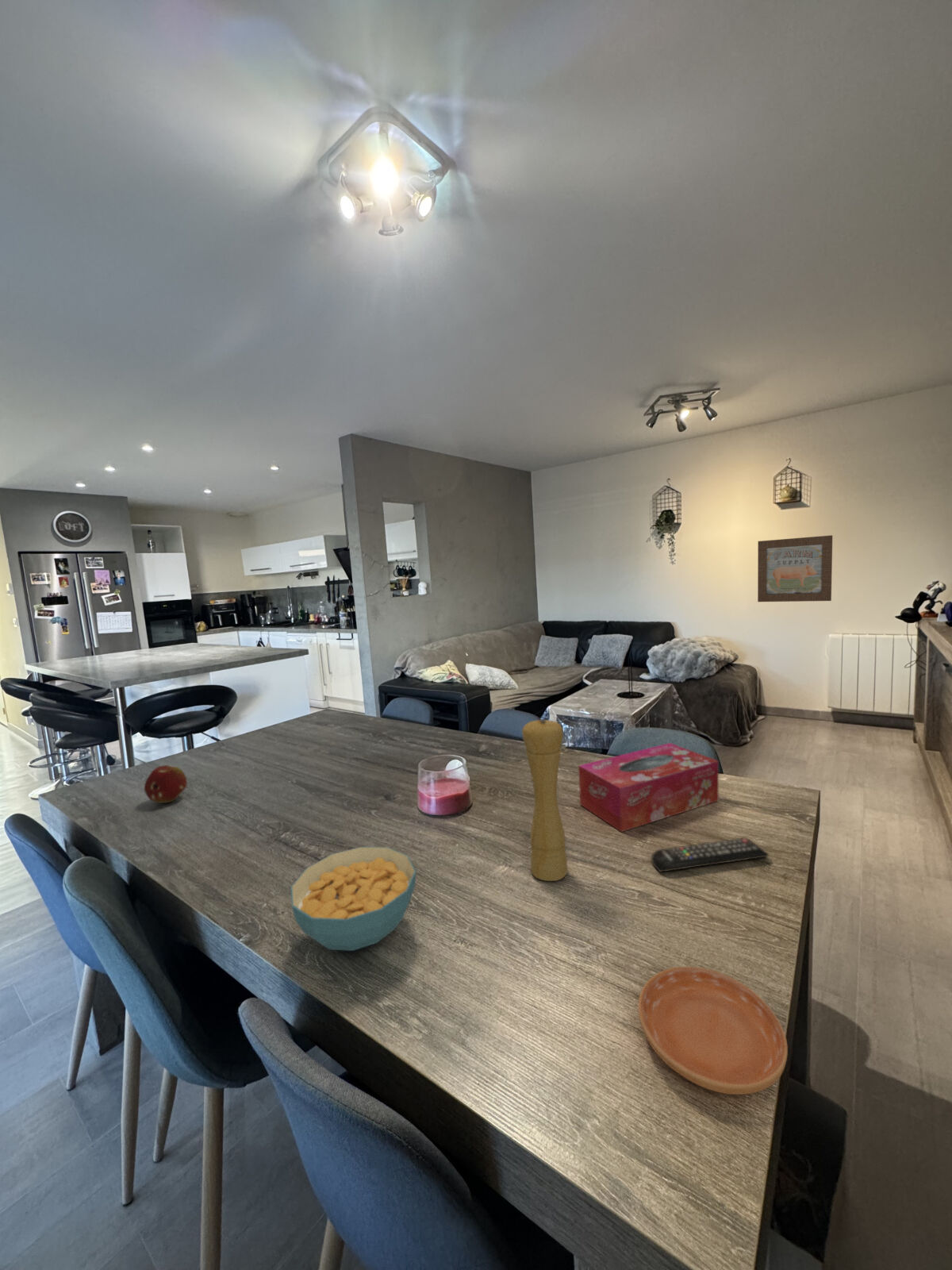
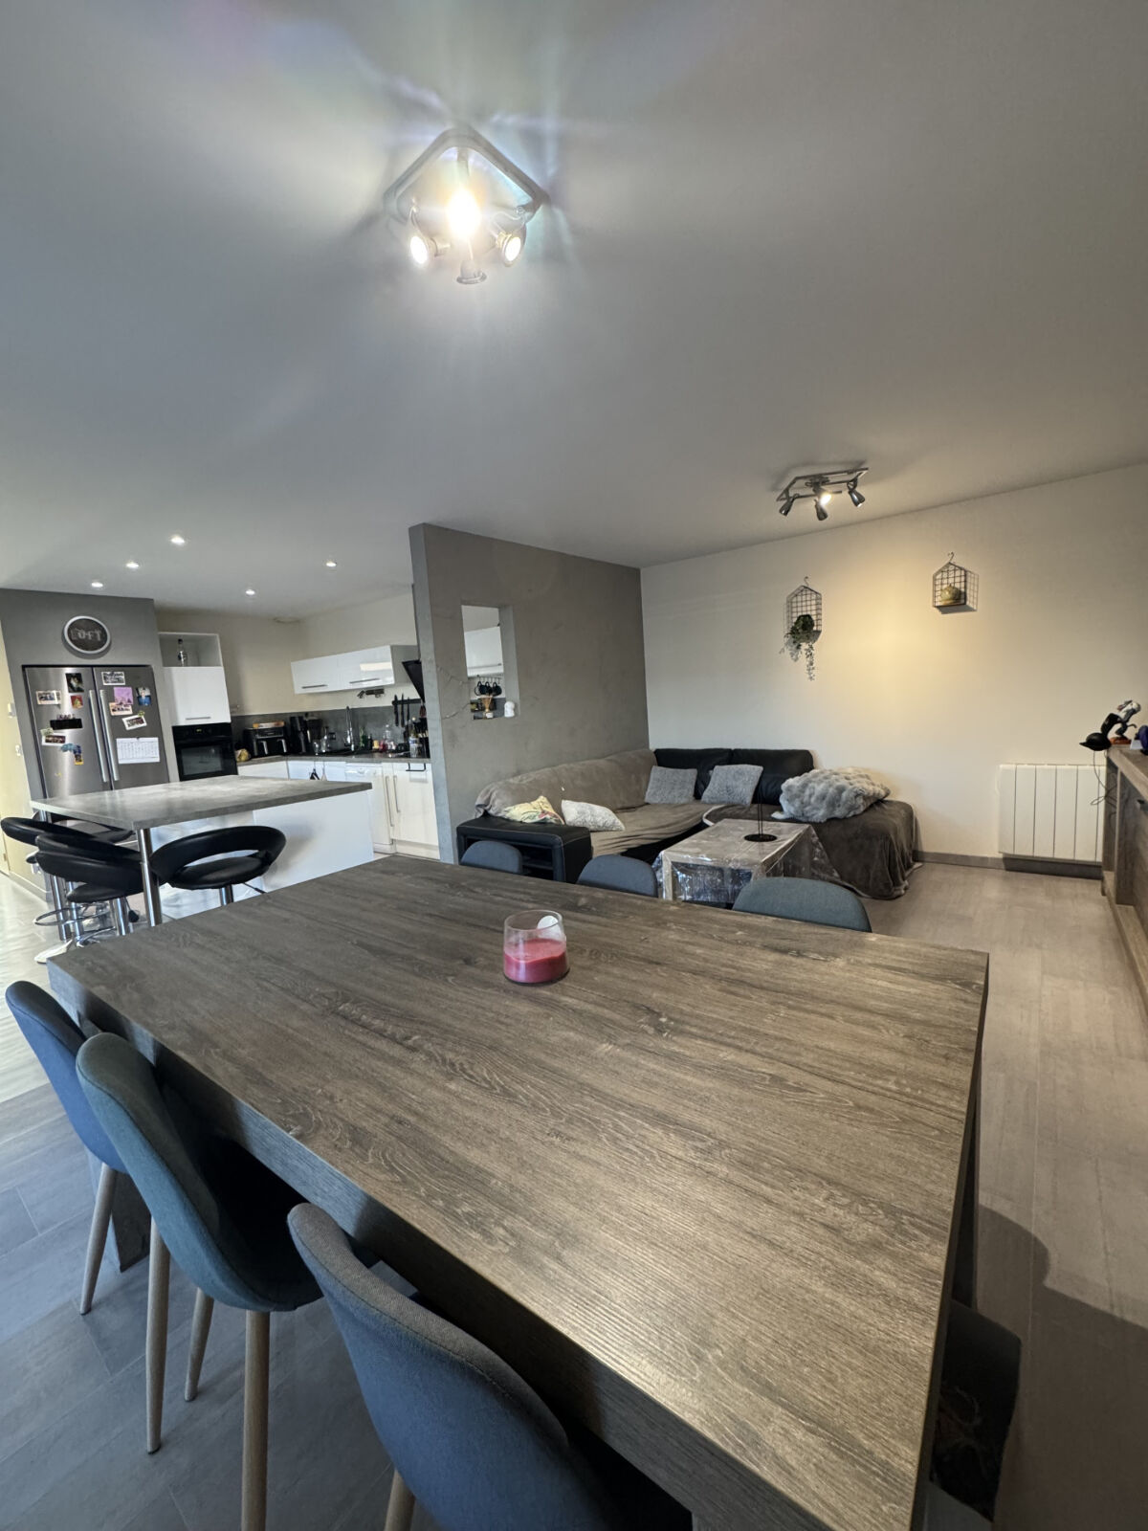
- wall art (793, 570)
- fruit (167, 783)
- cereal bowl (356, 906)
- remote control (709, 855)
- saucer (708, 1029)
- tissue box (647, 783)
- pepper mill (545, 797)
